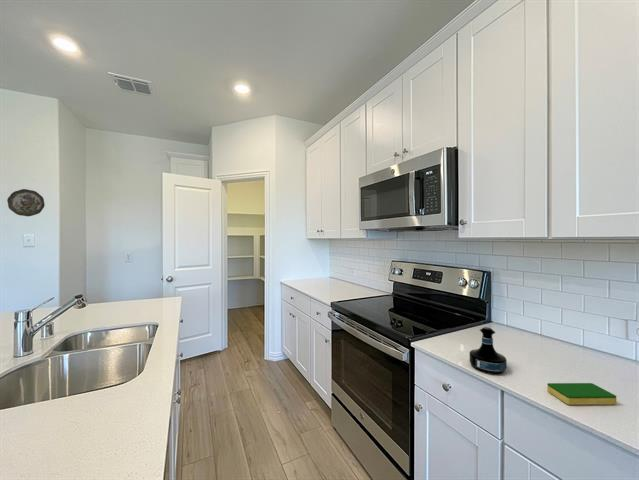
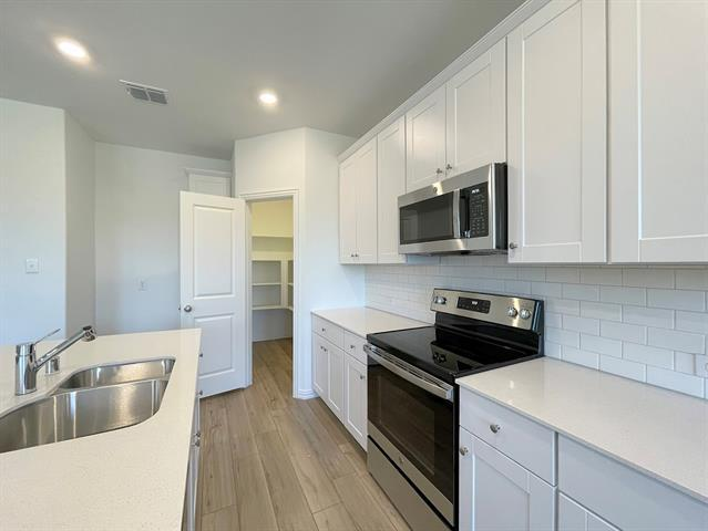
- tequila bottle (487, 347)
- dish sponge (580, 393)
- decorative plate (26, 202)
